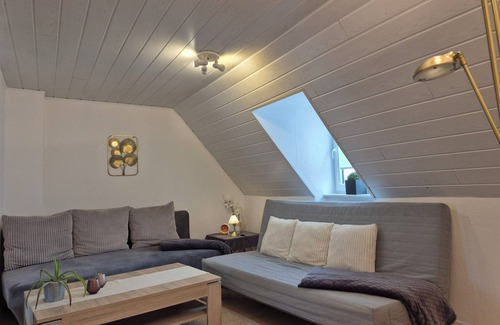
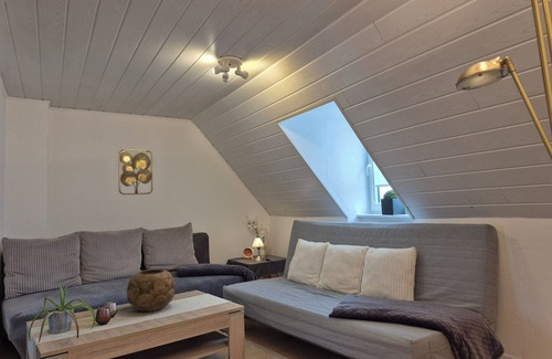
+ decorative bowl (151, 289)
